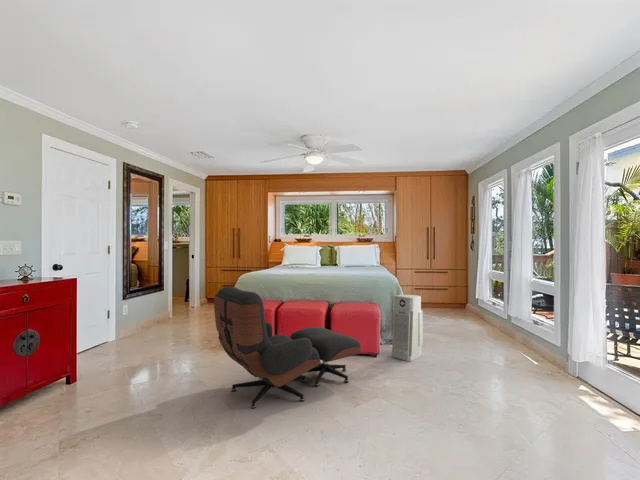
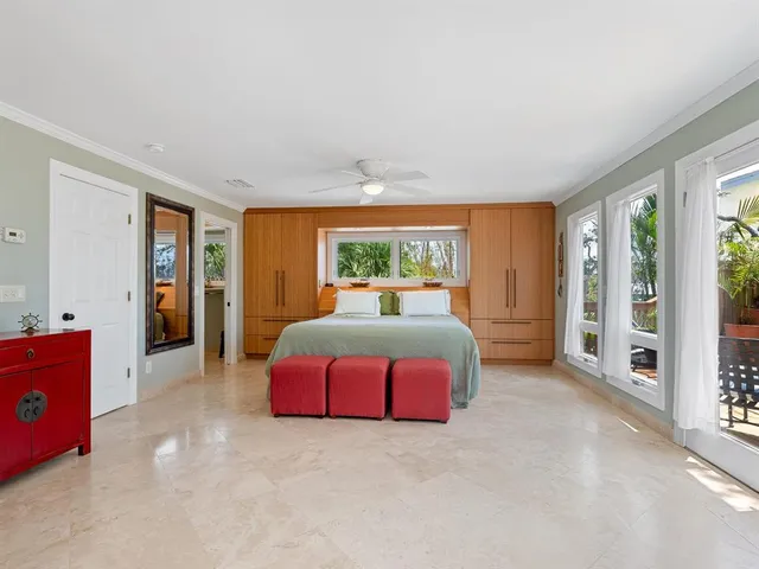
- lounge chair (292, 334)
- air purifier (408, 325)
